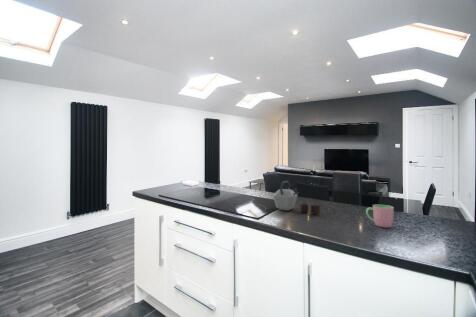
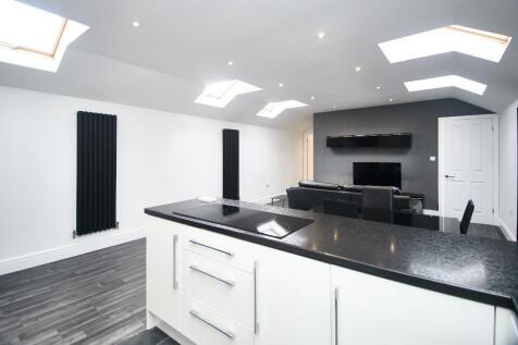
- kettle (296, 196)
- cup (379, 215)
